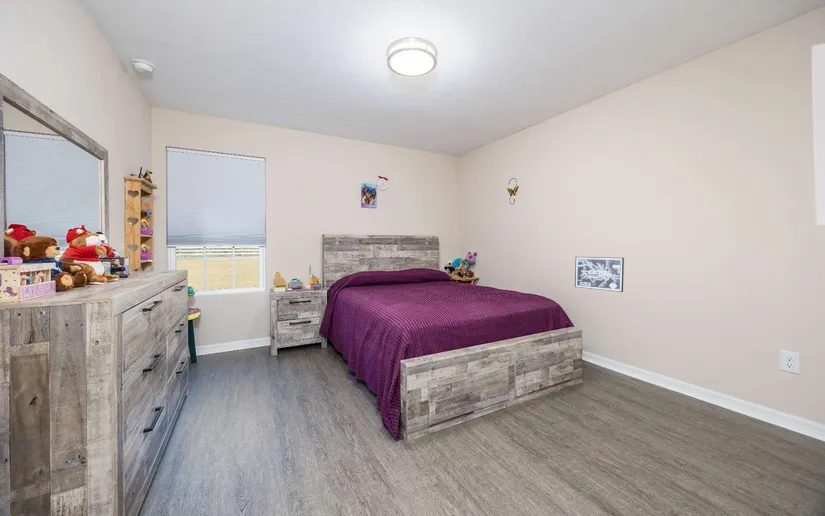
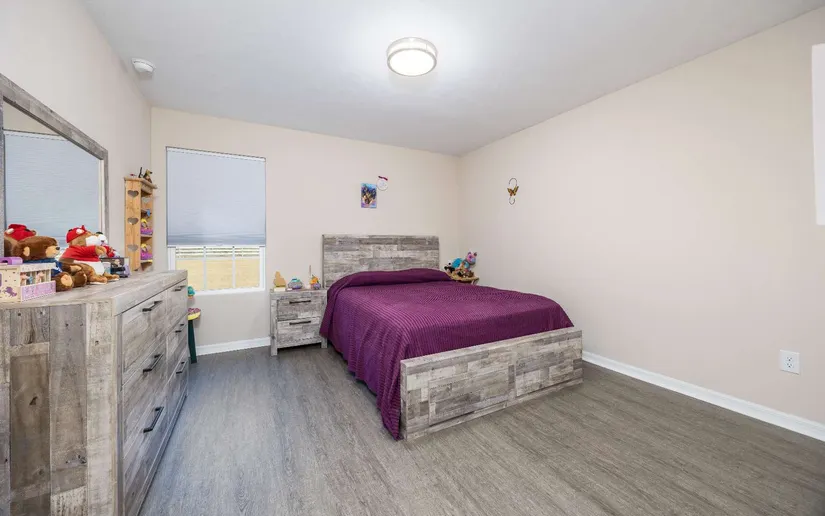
- wall art (597, 273)
